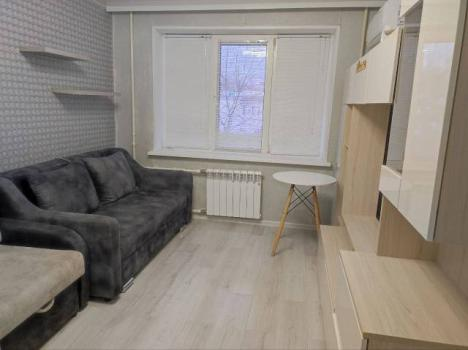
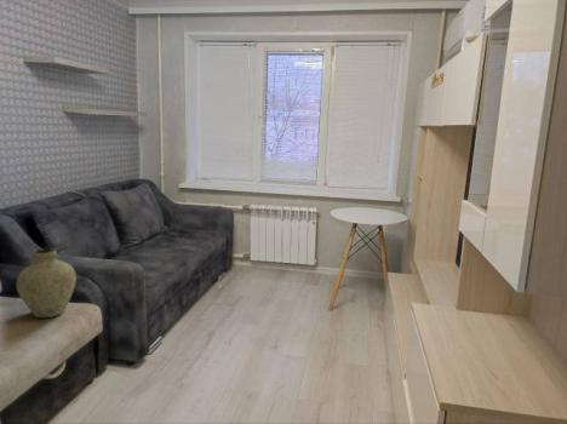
+ vase (46, 281)
